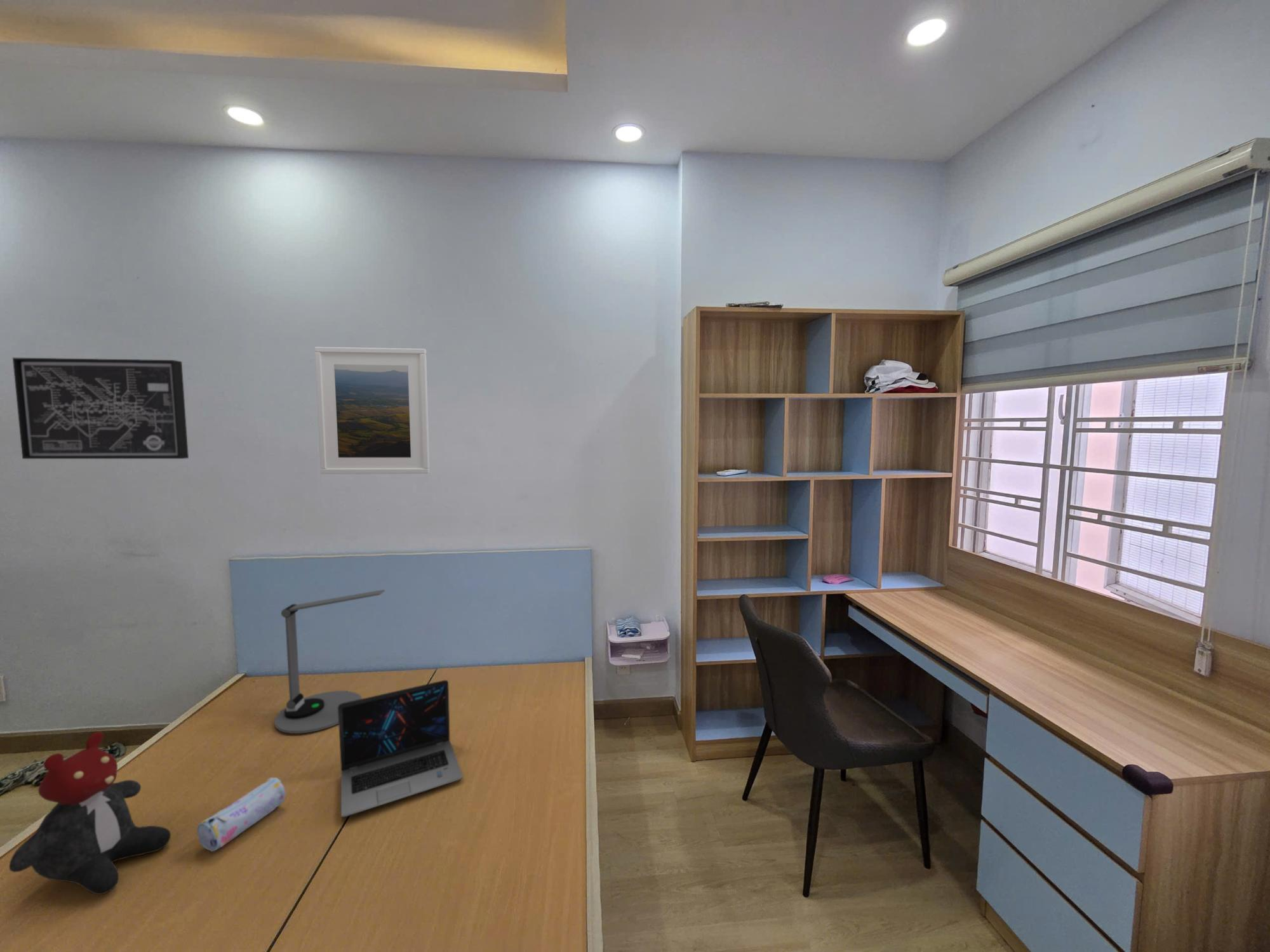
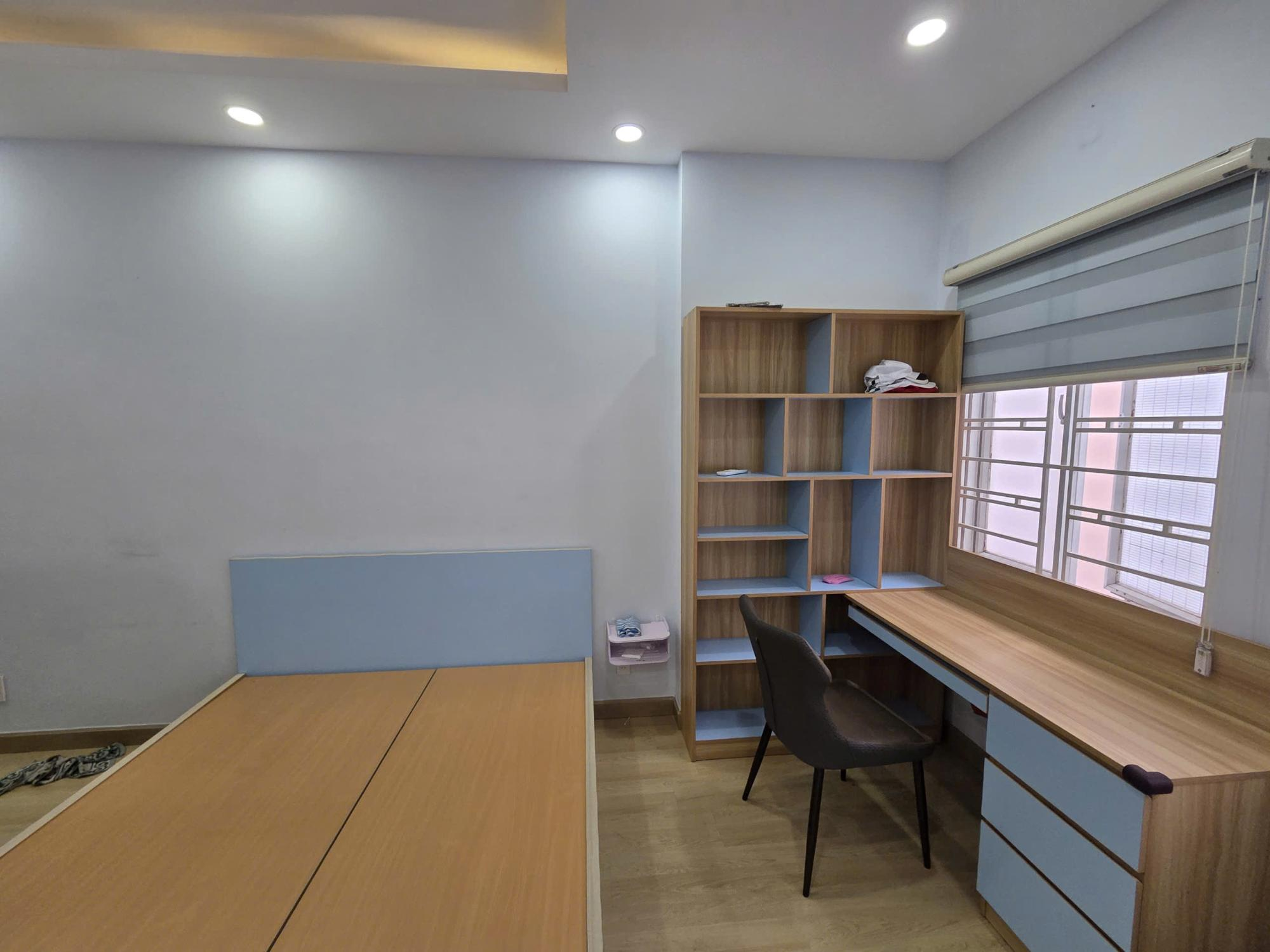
- pencil case (243, 812)
- desk lamp (297, 652)
- teddy bear (98, 807)
- wall art (103, 409)
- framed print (373, 411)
- laptop (400, 743)
